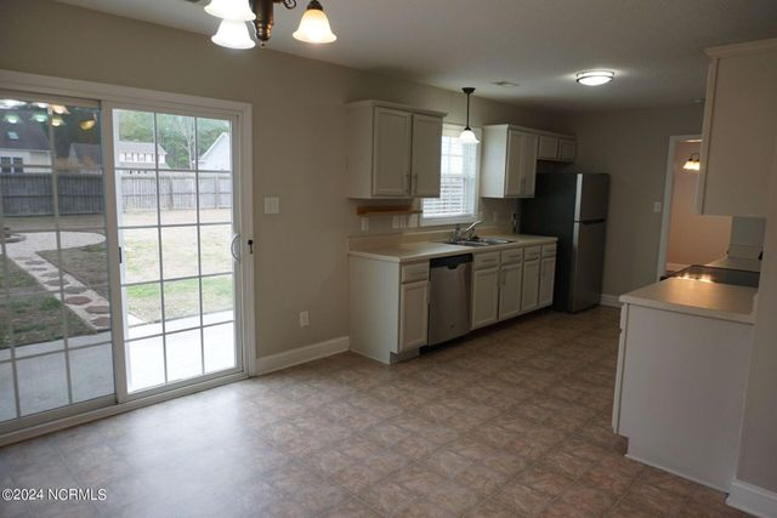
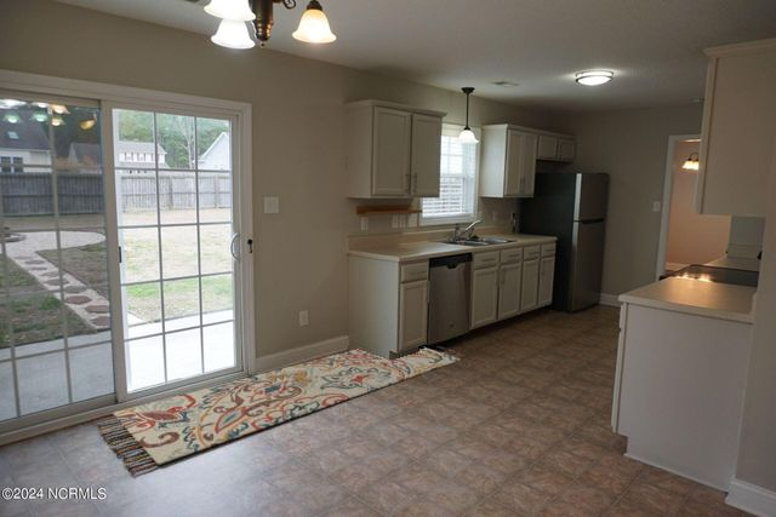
+ rug (314, 381)
